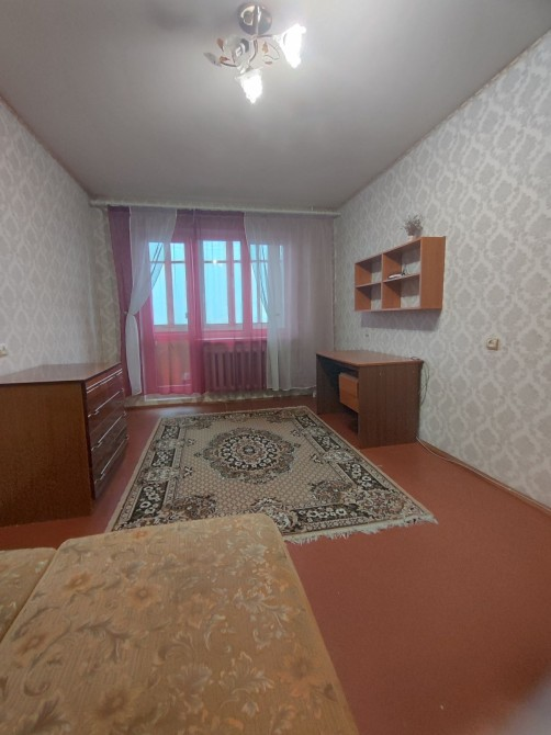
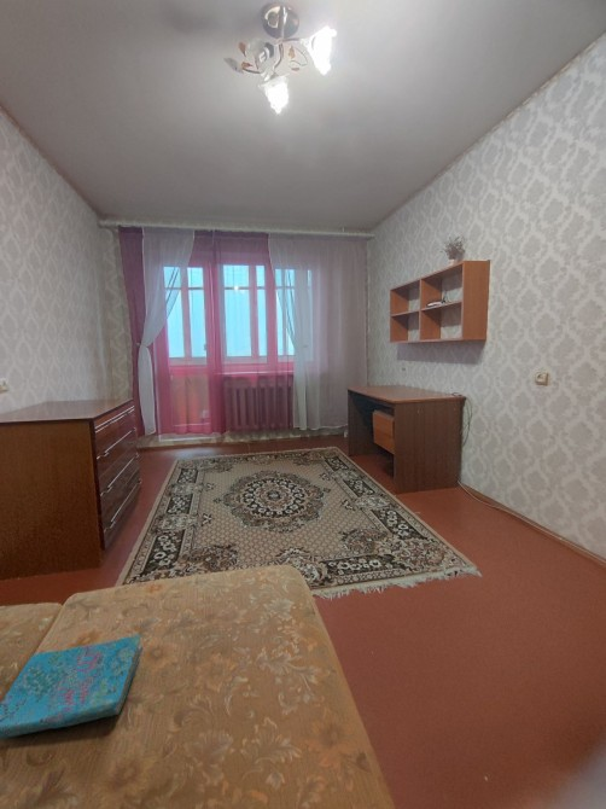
+ cover (71, 682)
